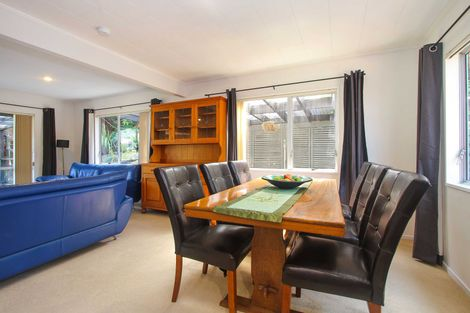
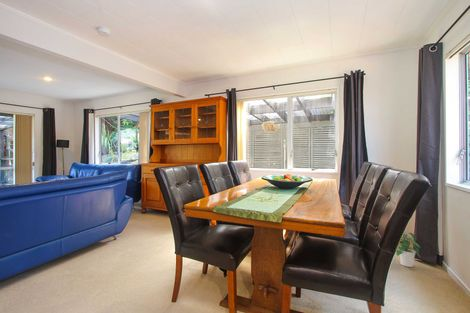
+ potted plant (404, 247)
